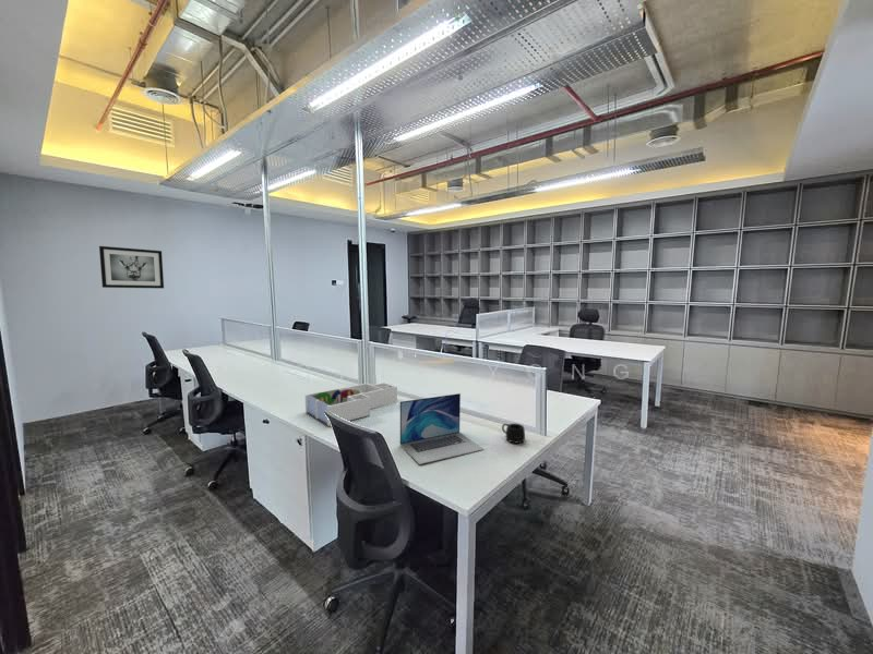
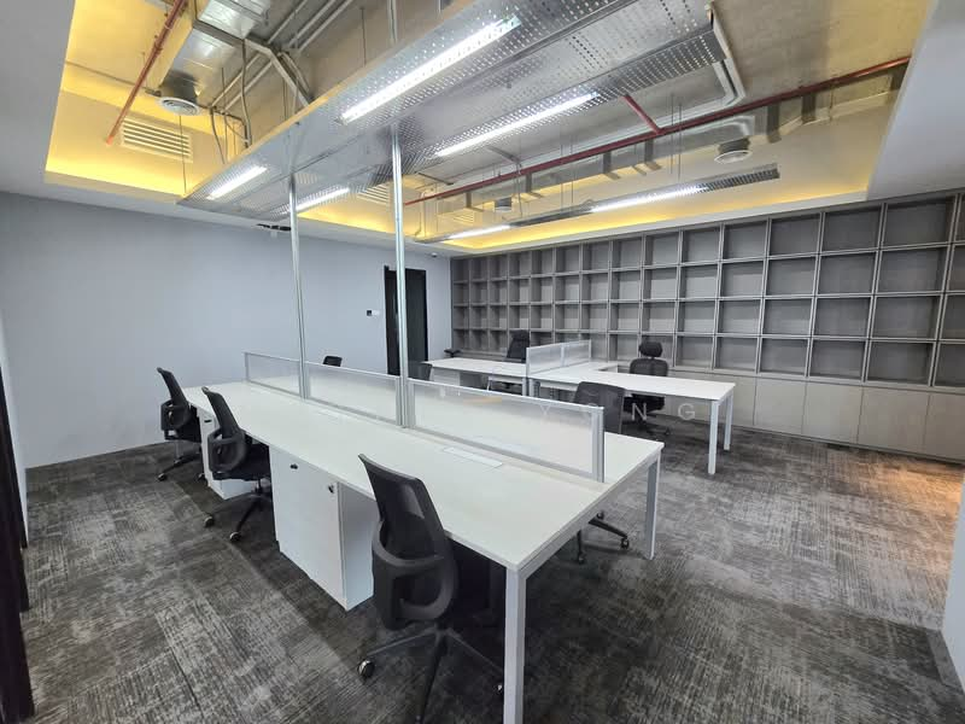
- wall art (133, 268)
- mug (512, 432)
- laptop (441, 425)
- desk organizer (357, 400)
